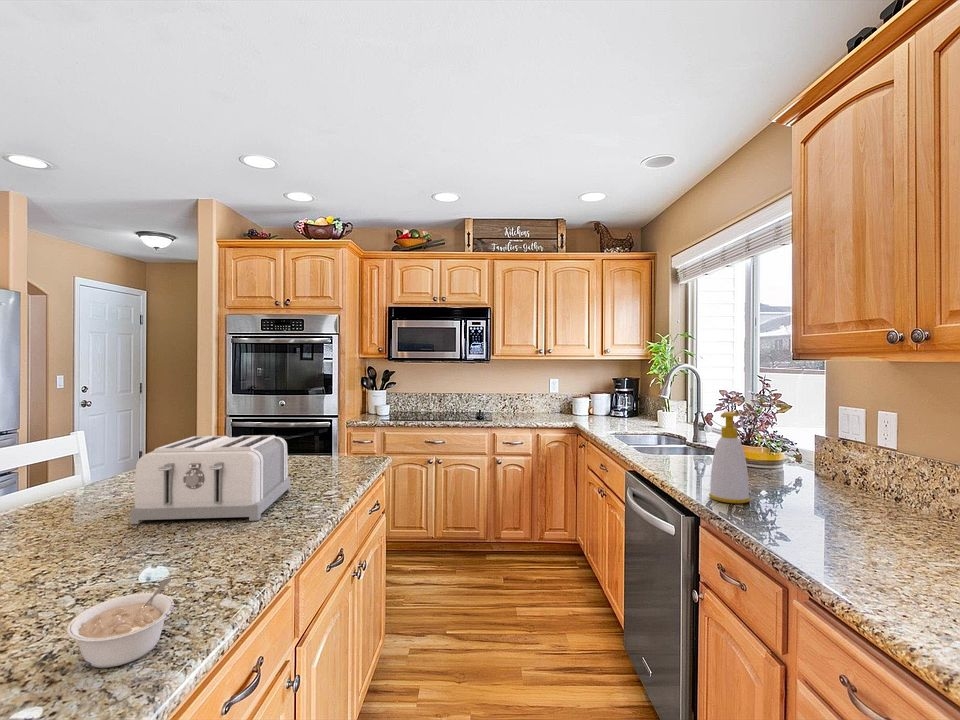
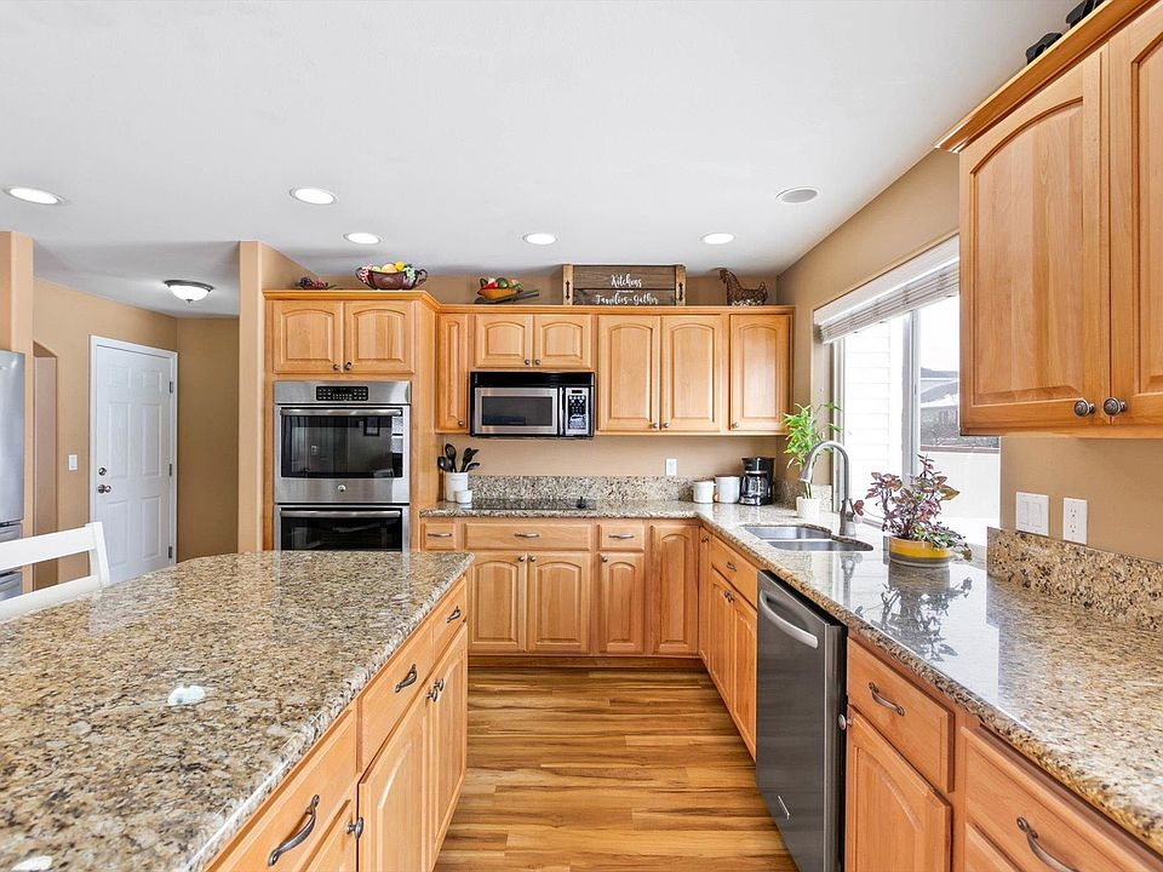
- legume (123, 626)
- soap bottle (729, 455)
- toaster (217, 474)
